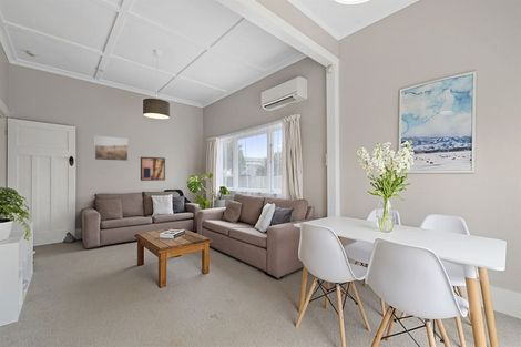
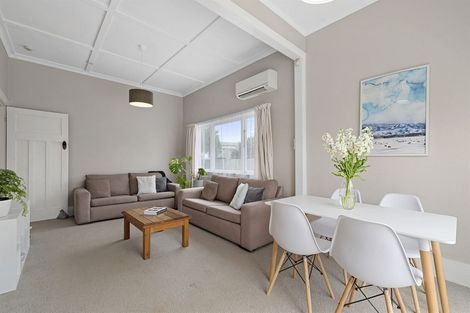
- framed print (111, 149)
- wall art (153, 169)
